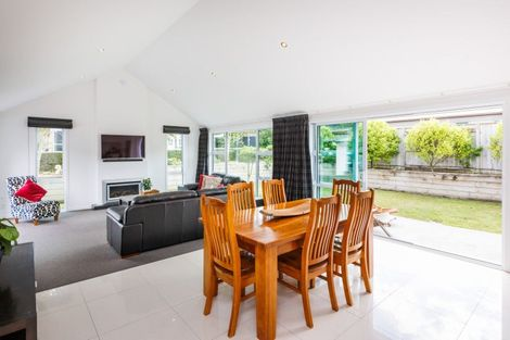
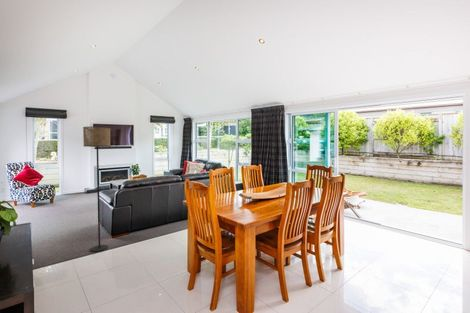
+ floor lamp (98, 188)
